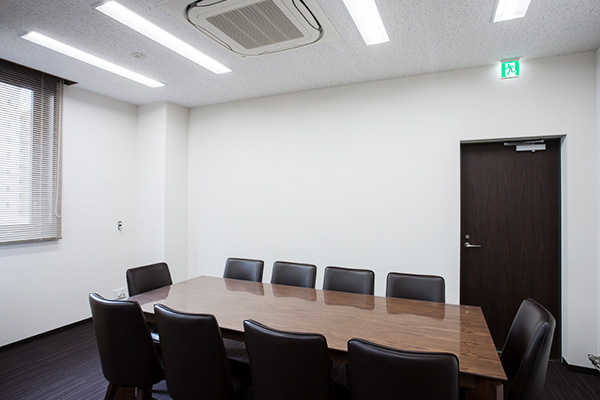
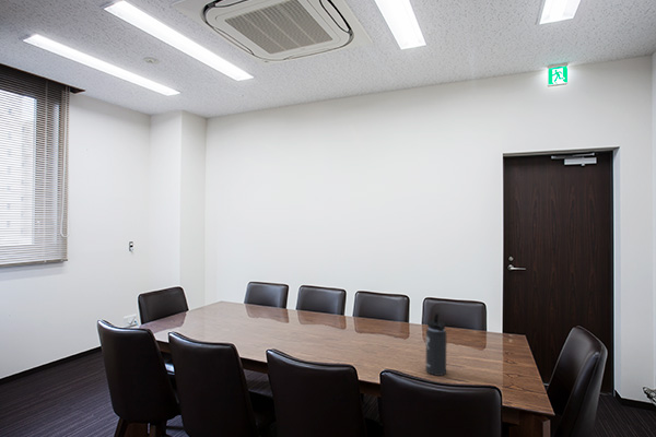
+ thermos bottle (436, 343)
